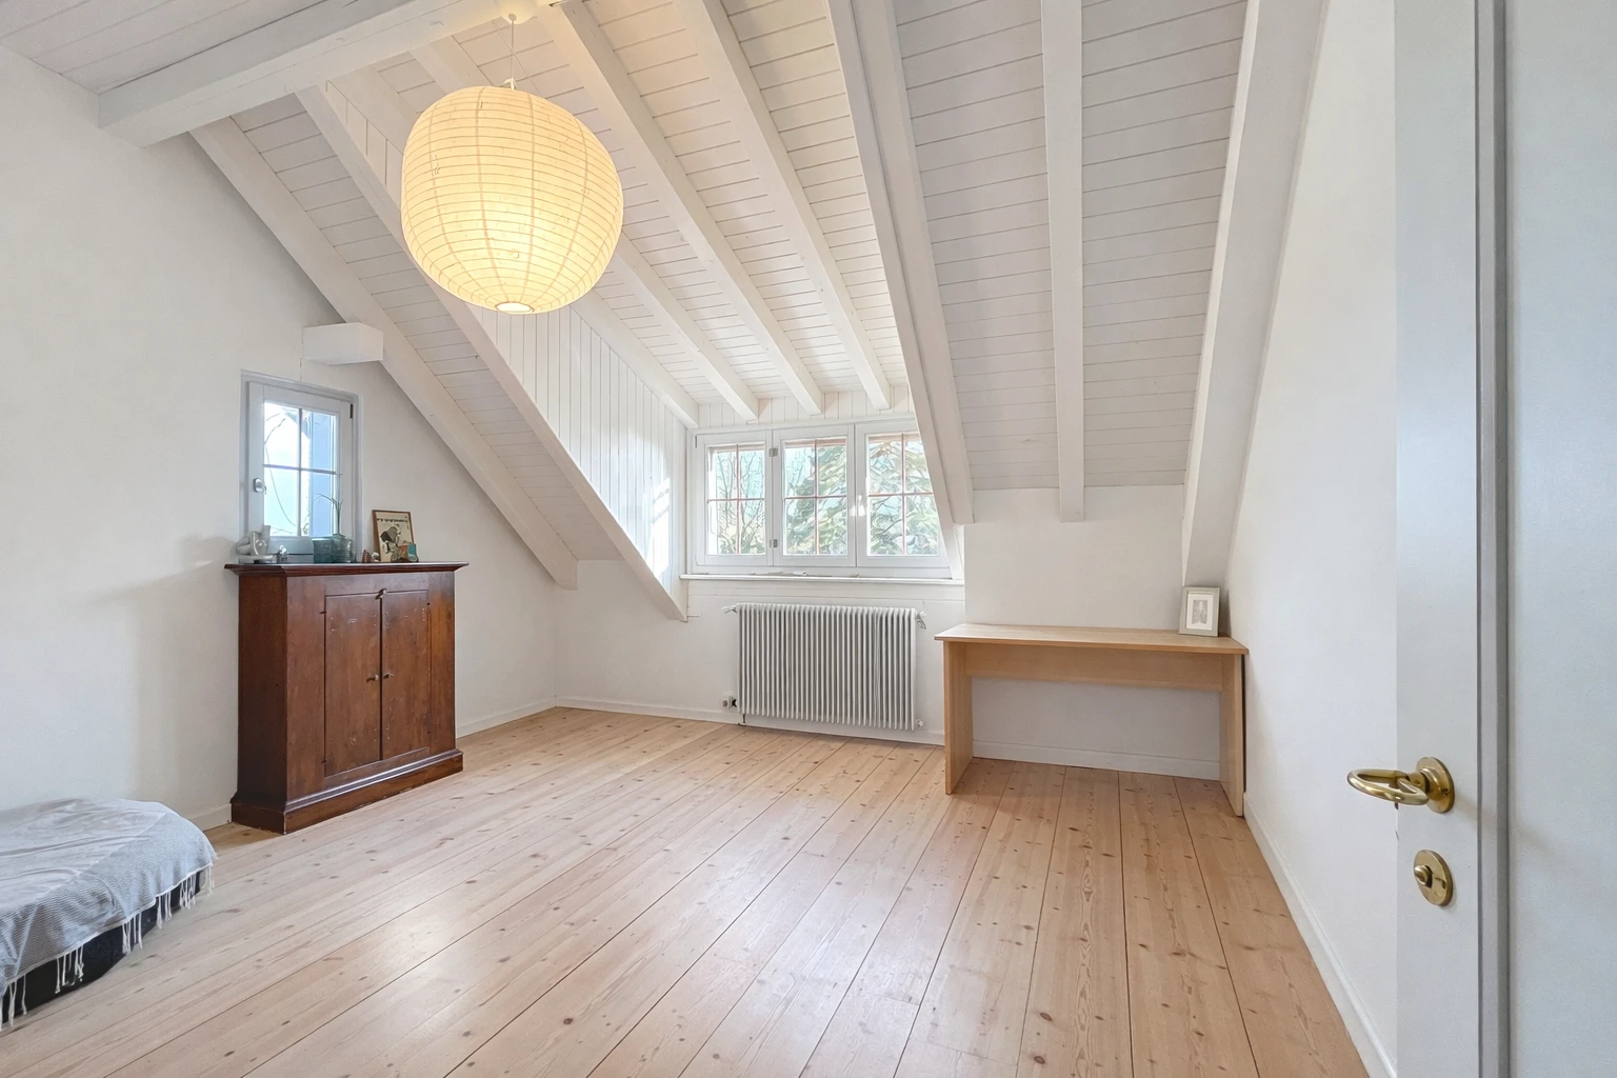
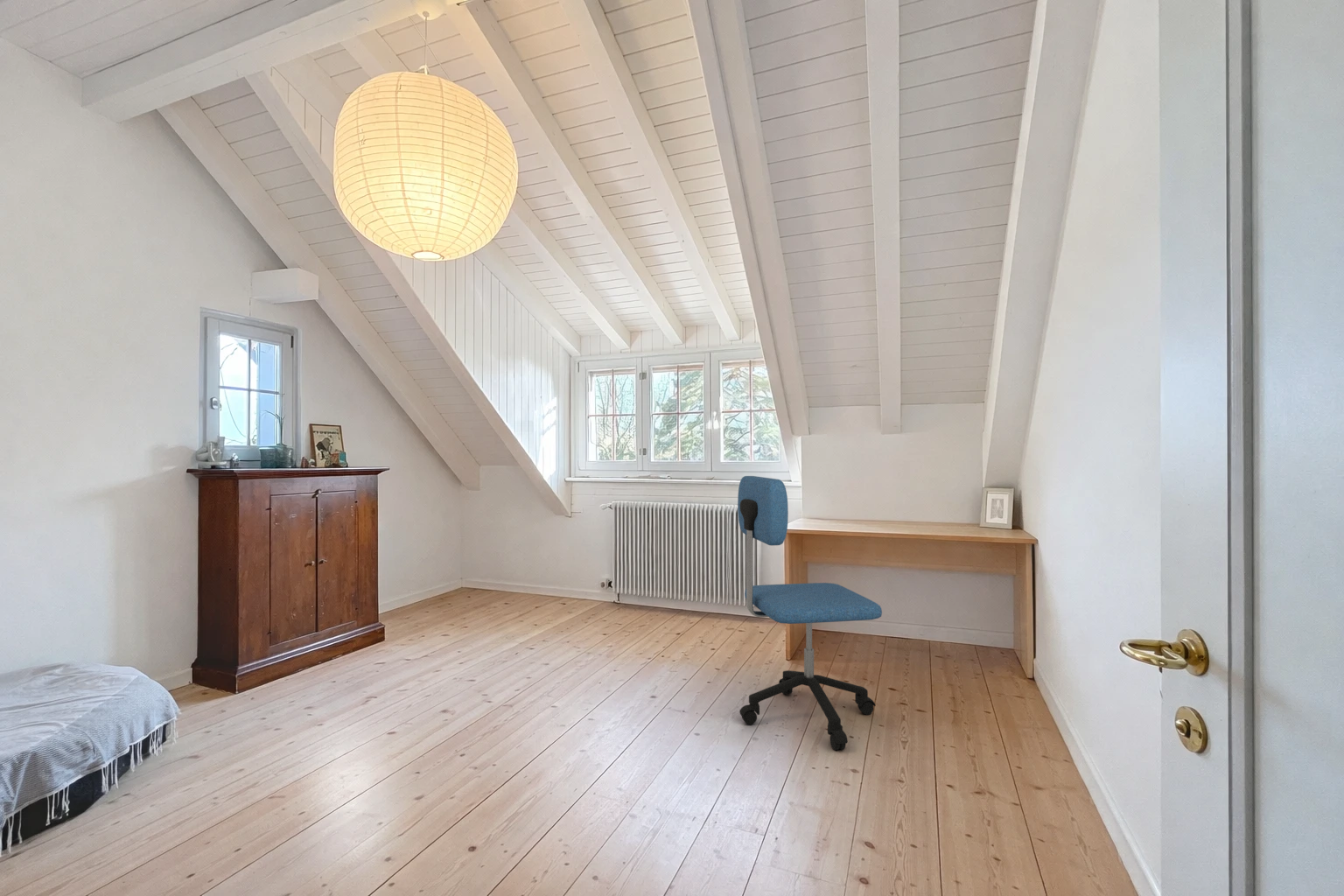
+ office chair (808, 598)
